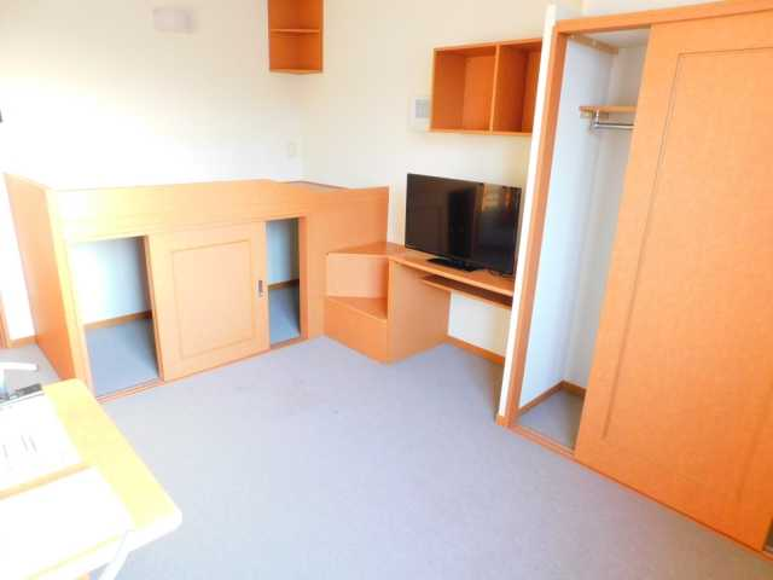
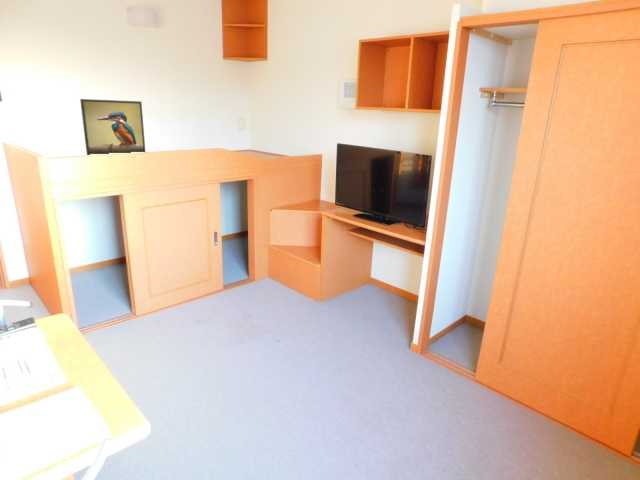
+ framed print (115, 130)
